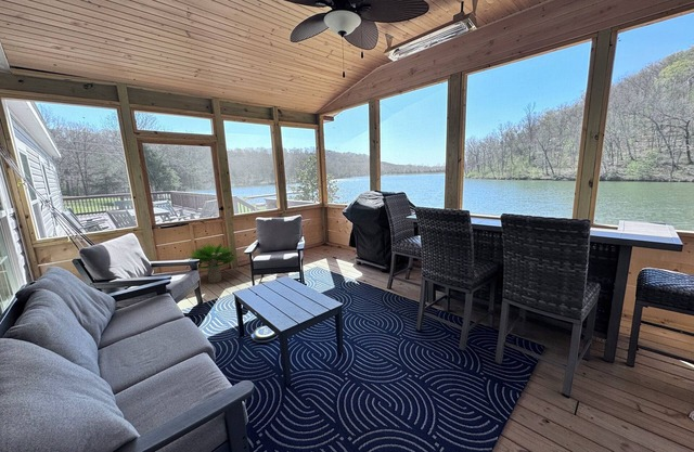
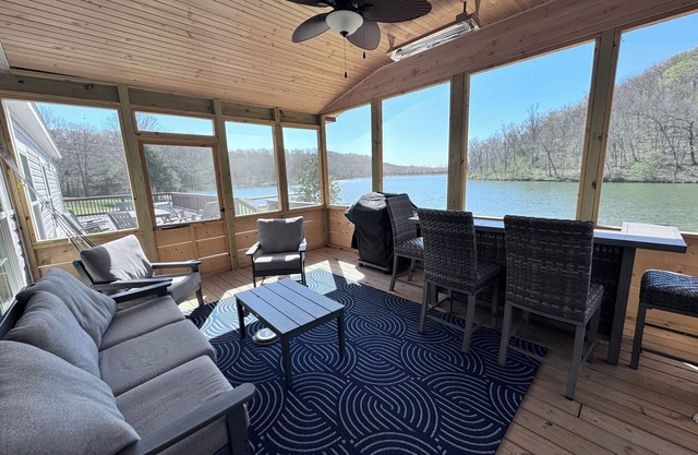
- potted plant (211, 261)
